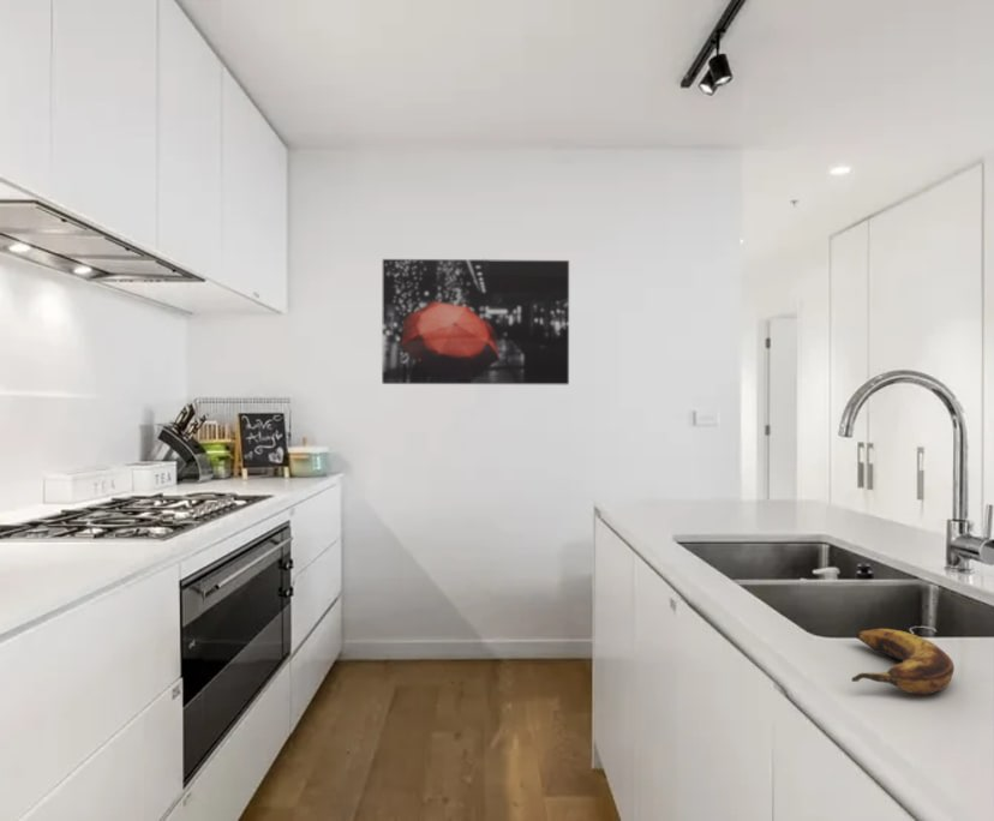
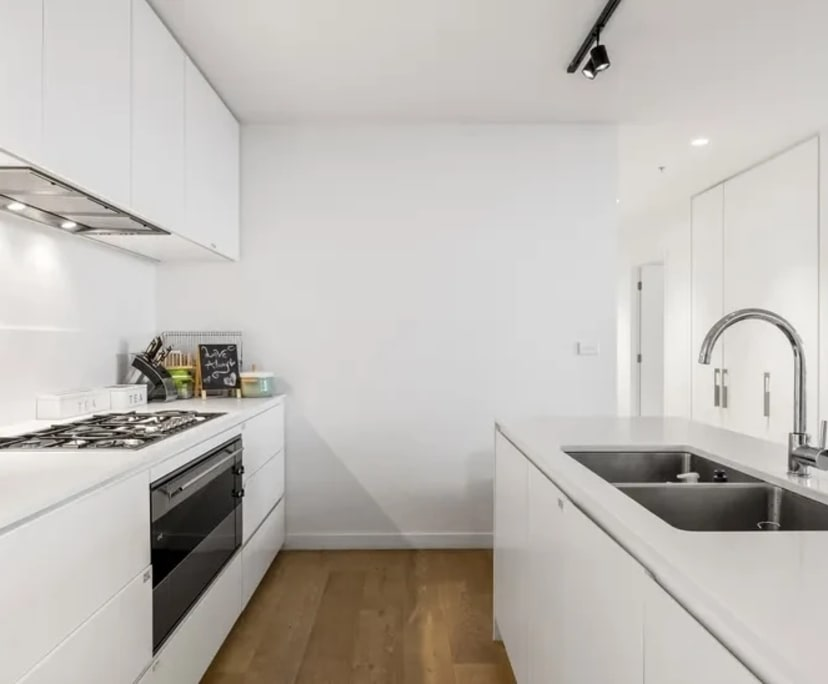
- banana (893, 655)
- wall art (475, 322)
